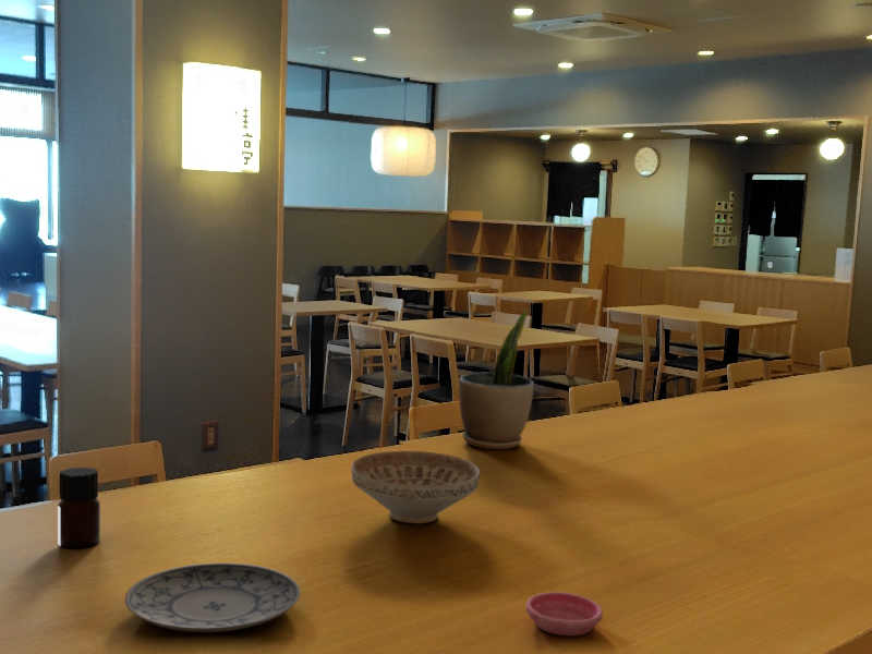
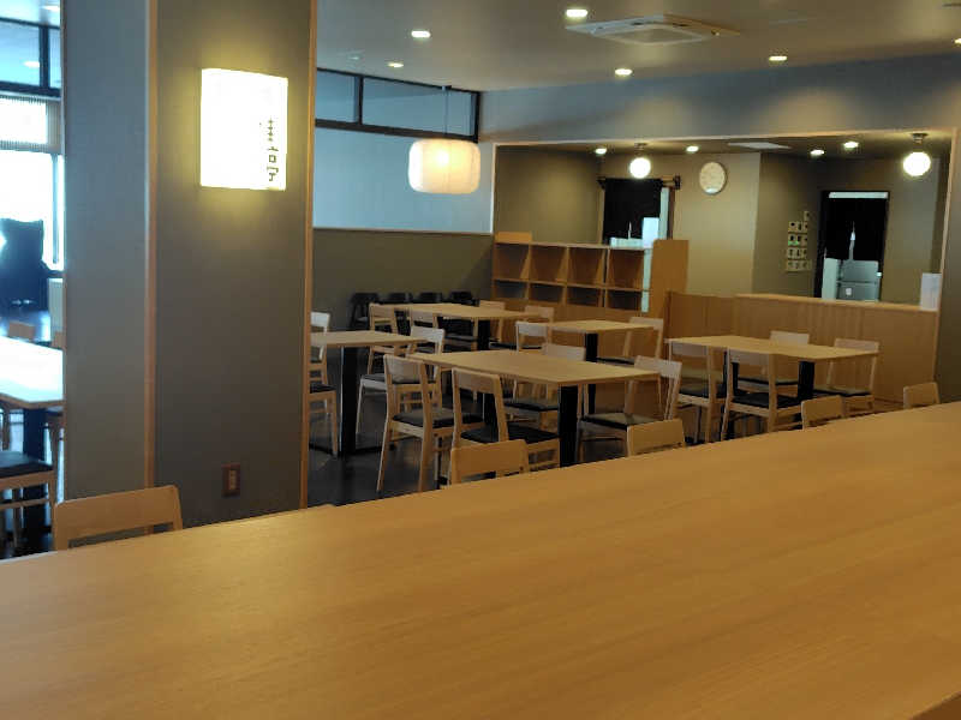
- saucer (564, 615)
- decorative bowl (414, 492)
- bottle (78, 507)
- plate (214, 601)
- potted plant (496, 376)
